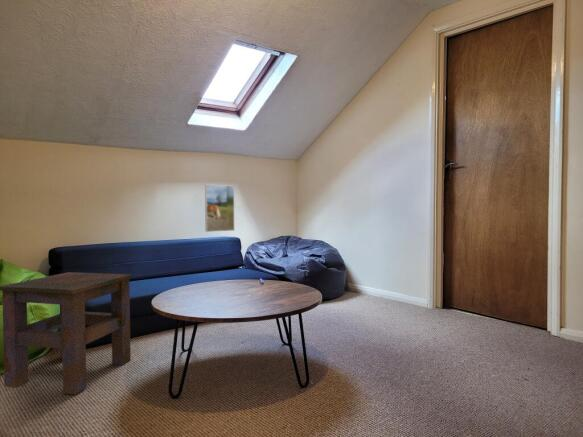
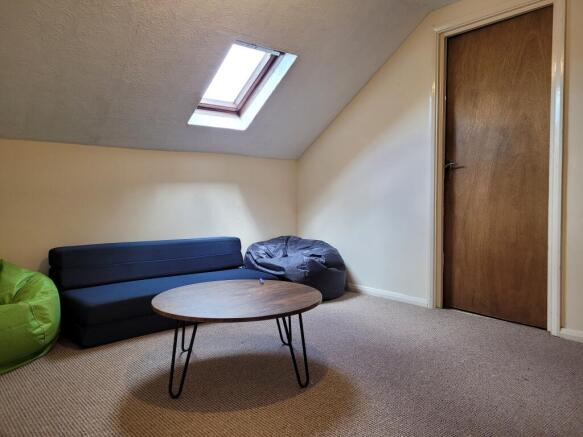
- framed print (220, 208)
- side table (71, 326)
